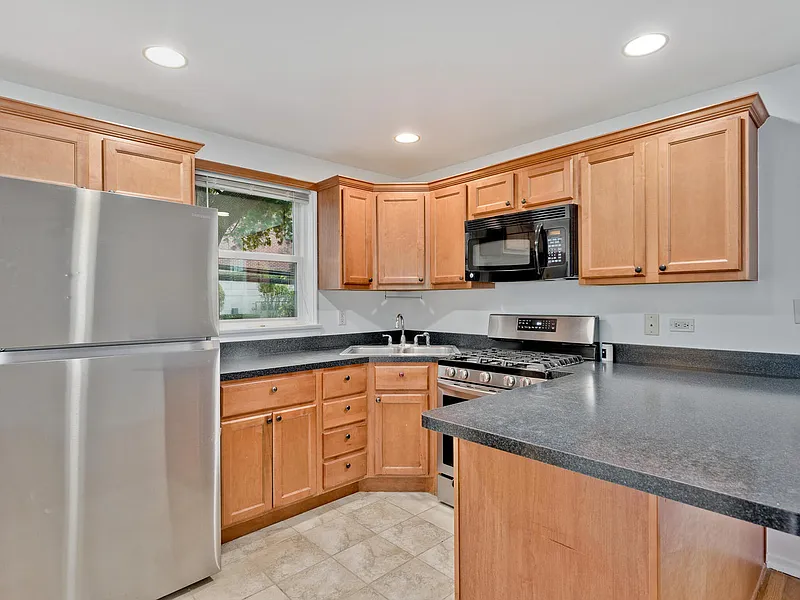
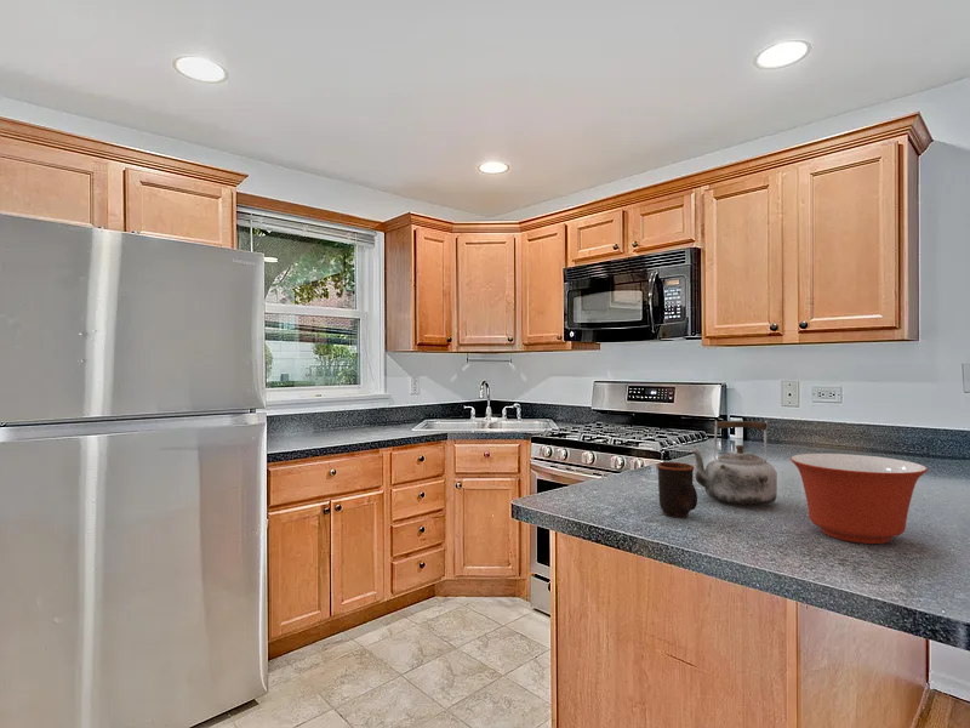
+ kettle (731, 460)
+ mug (679, 490)
+ mixing bowl (855, 497)
